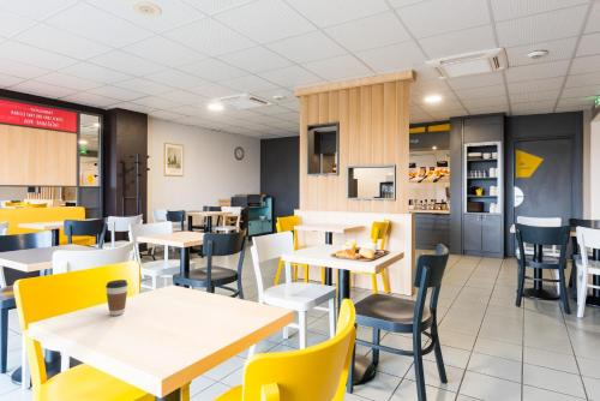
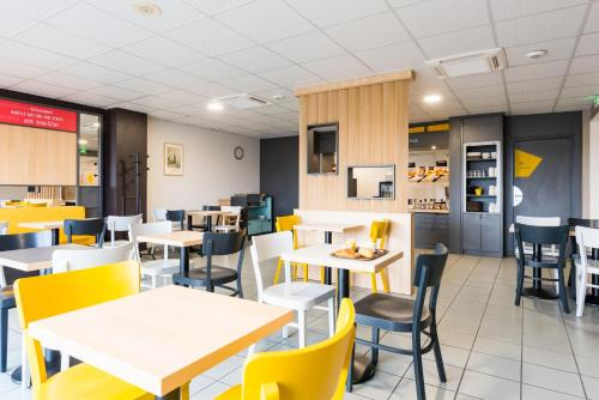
- coffee cup (116, 297)
